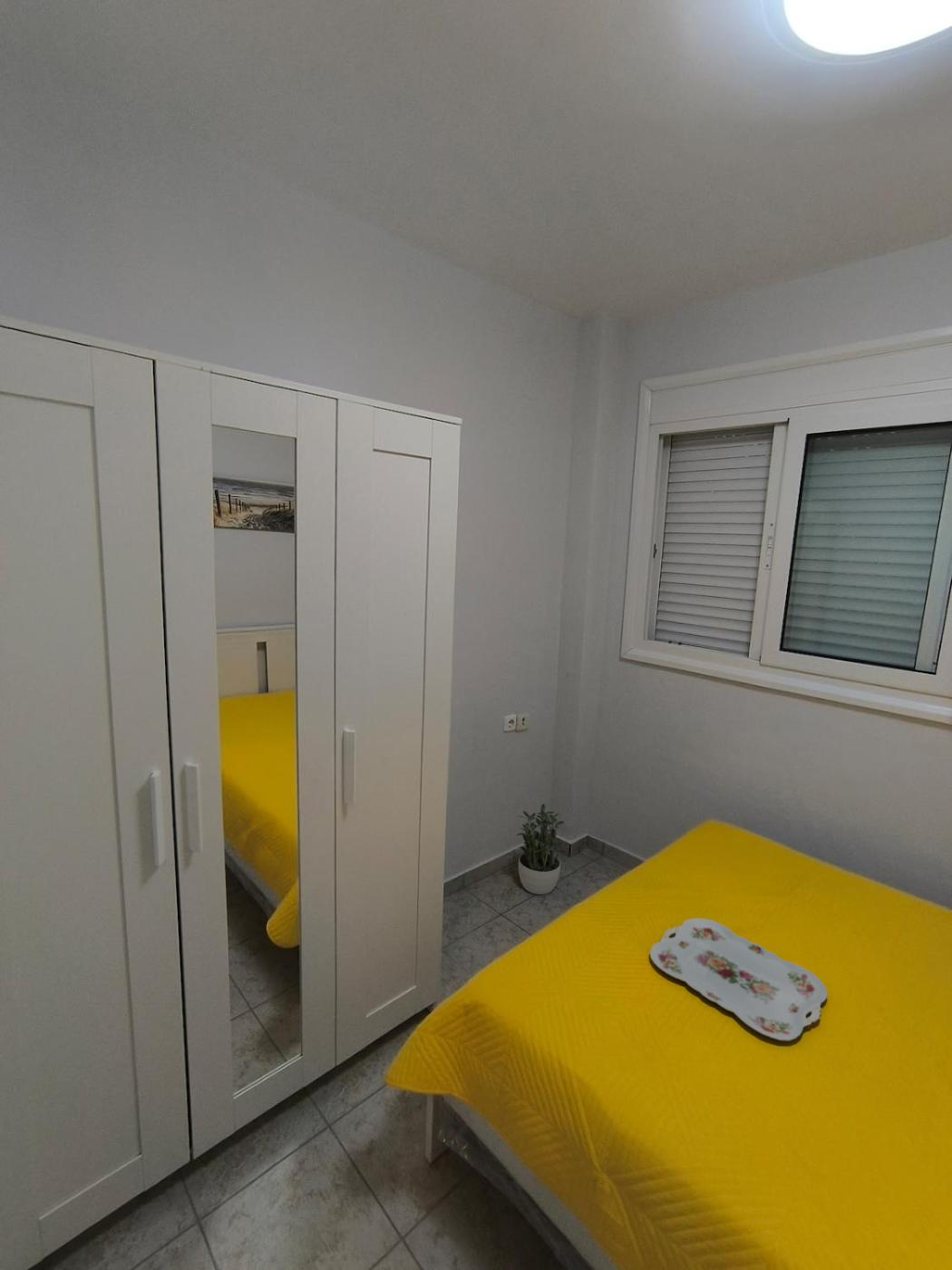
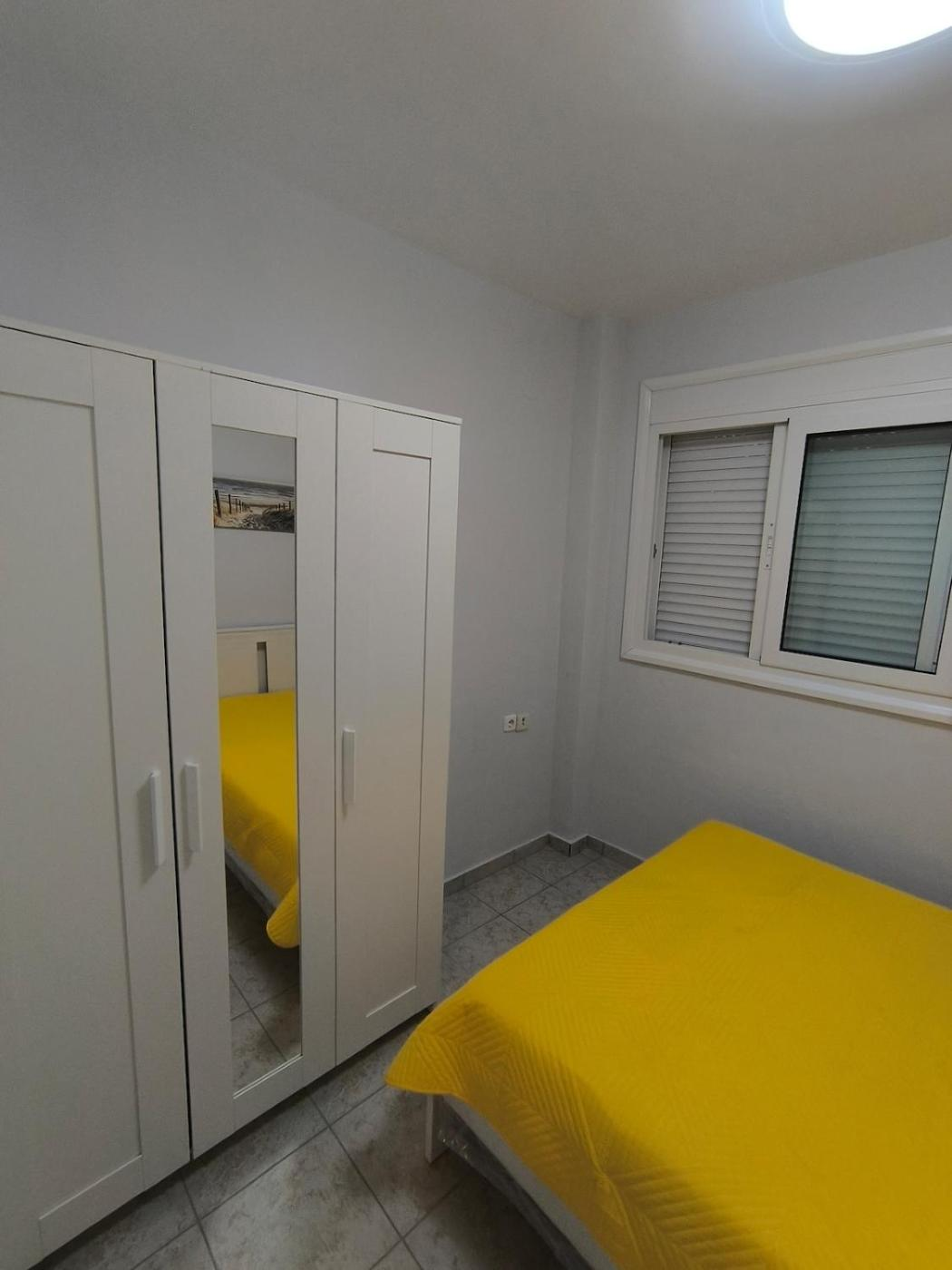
- potted plant (538, 847)
- serving tray (734, 972)
